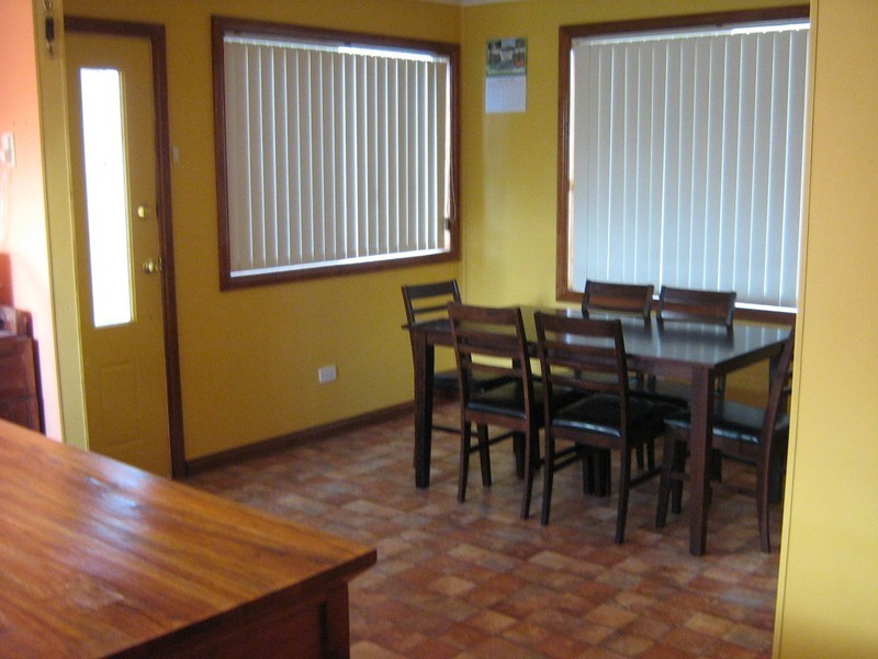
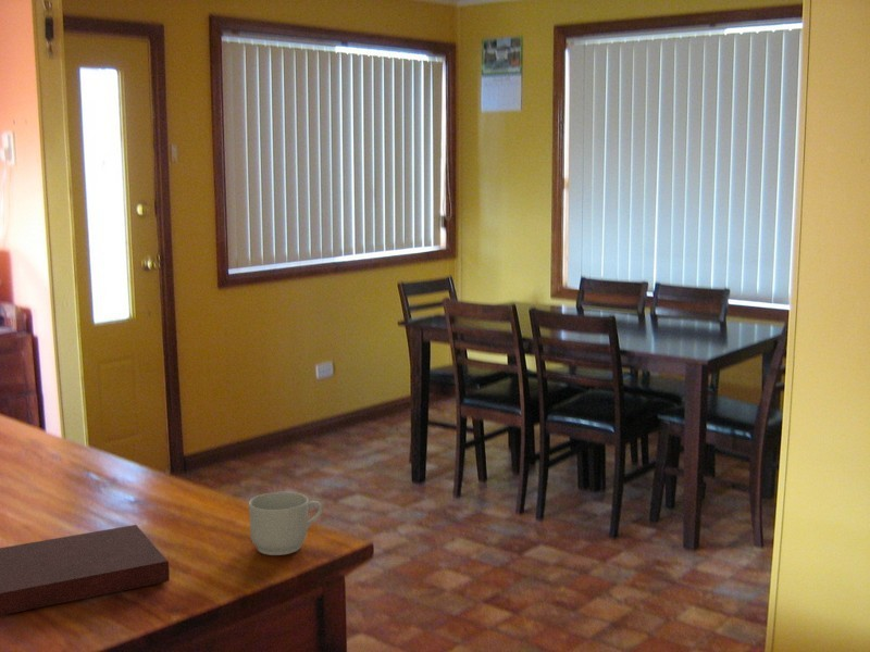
+ mug (286, 523)
+ notebook (67, 567)
